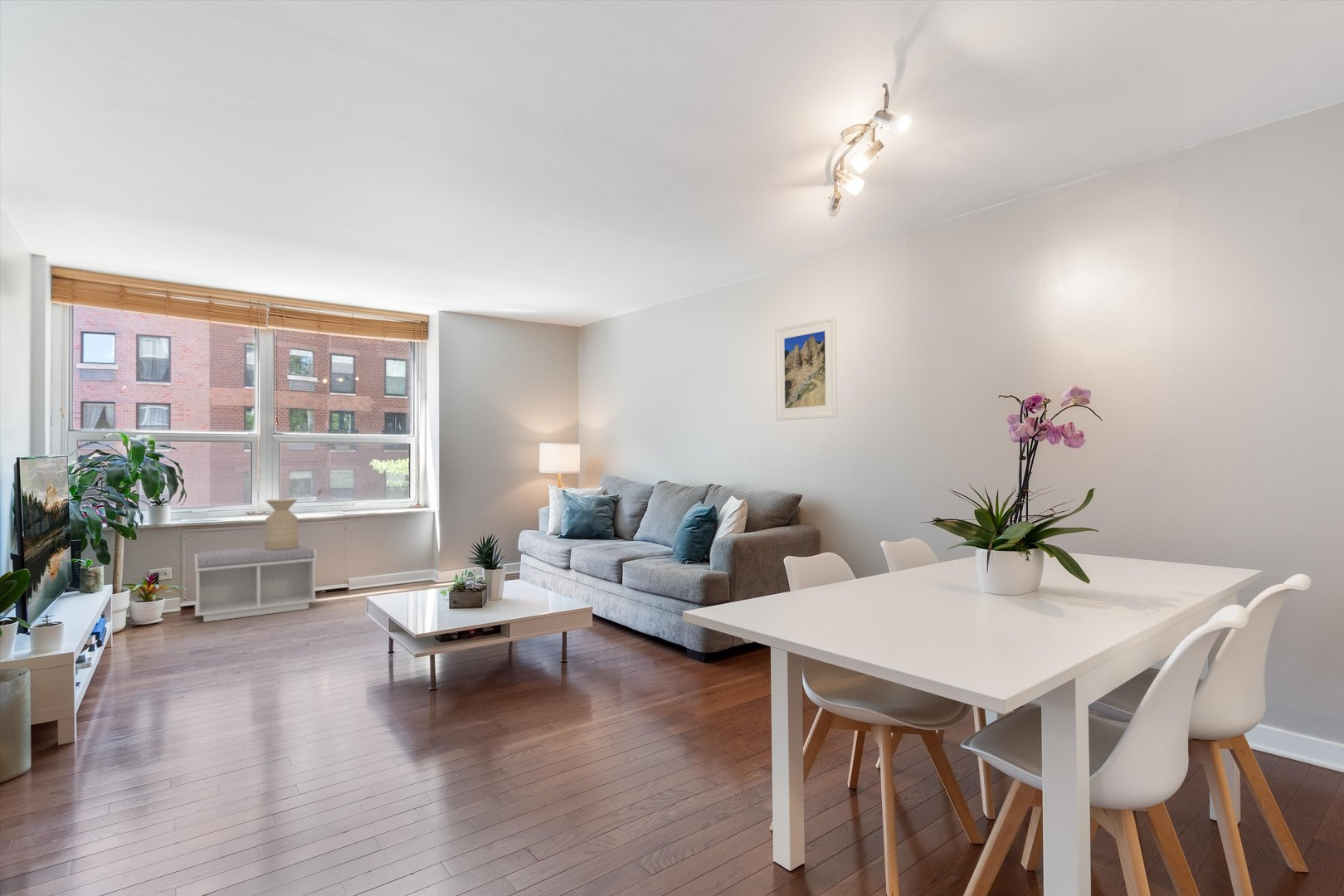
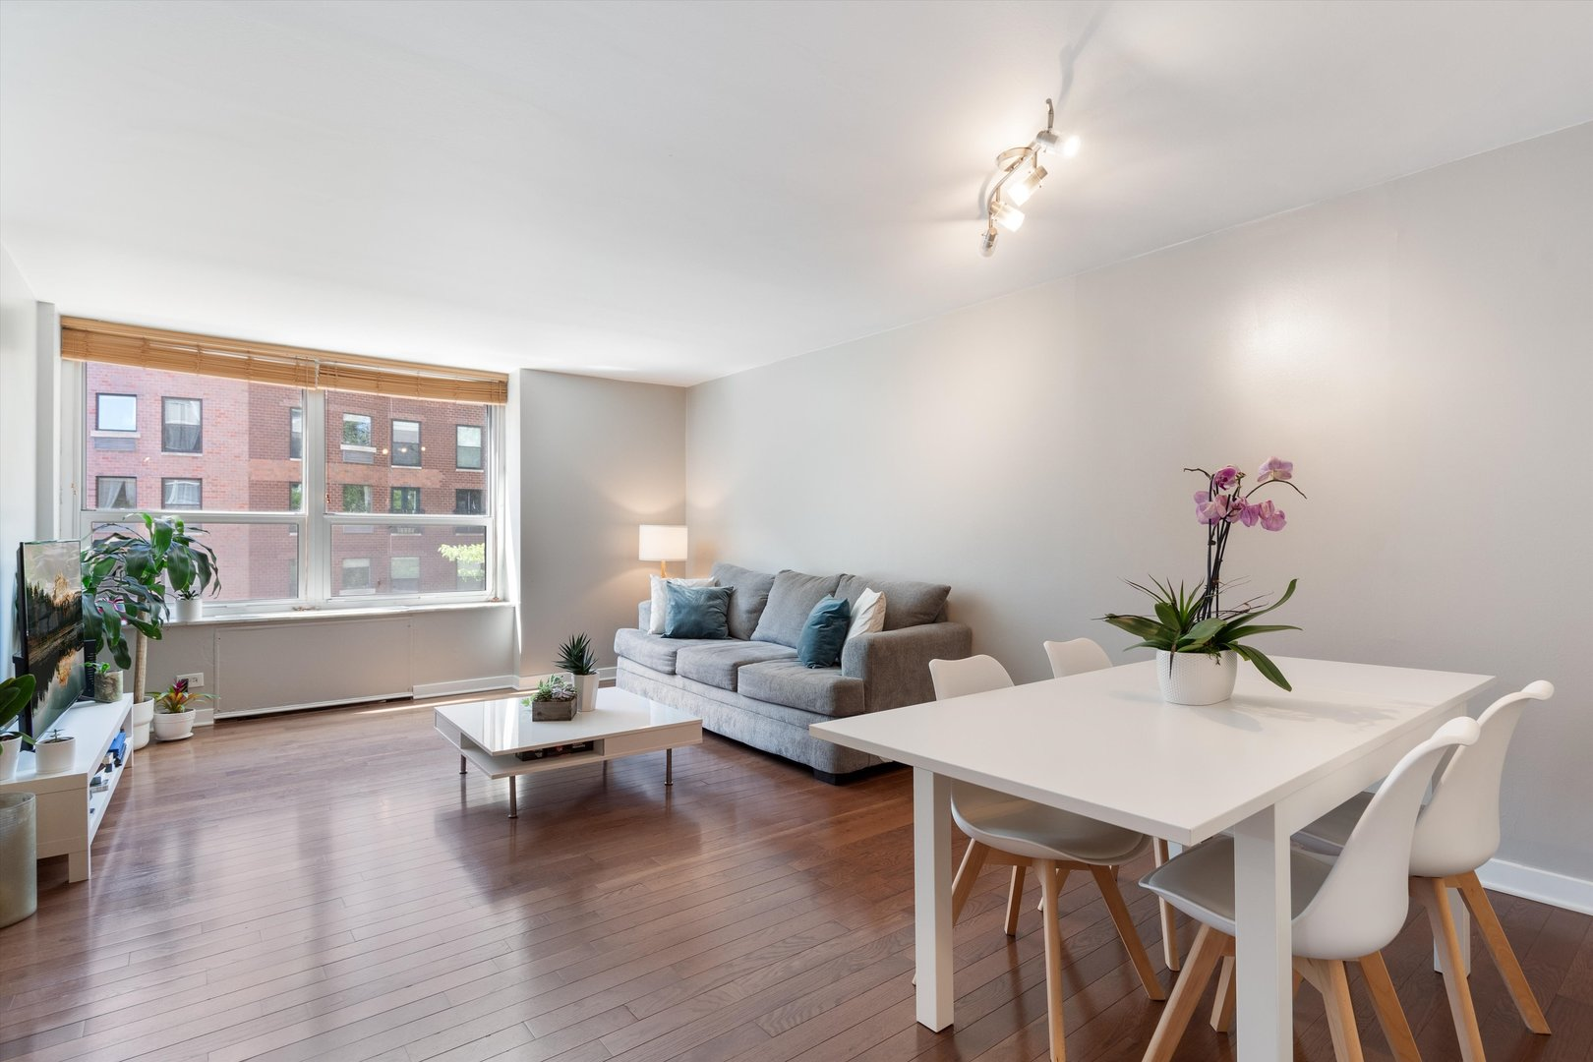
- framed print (805, 371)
- side table (281, 523)
- bench (256, 579)
